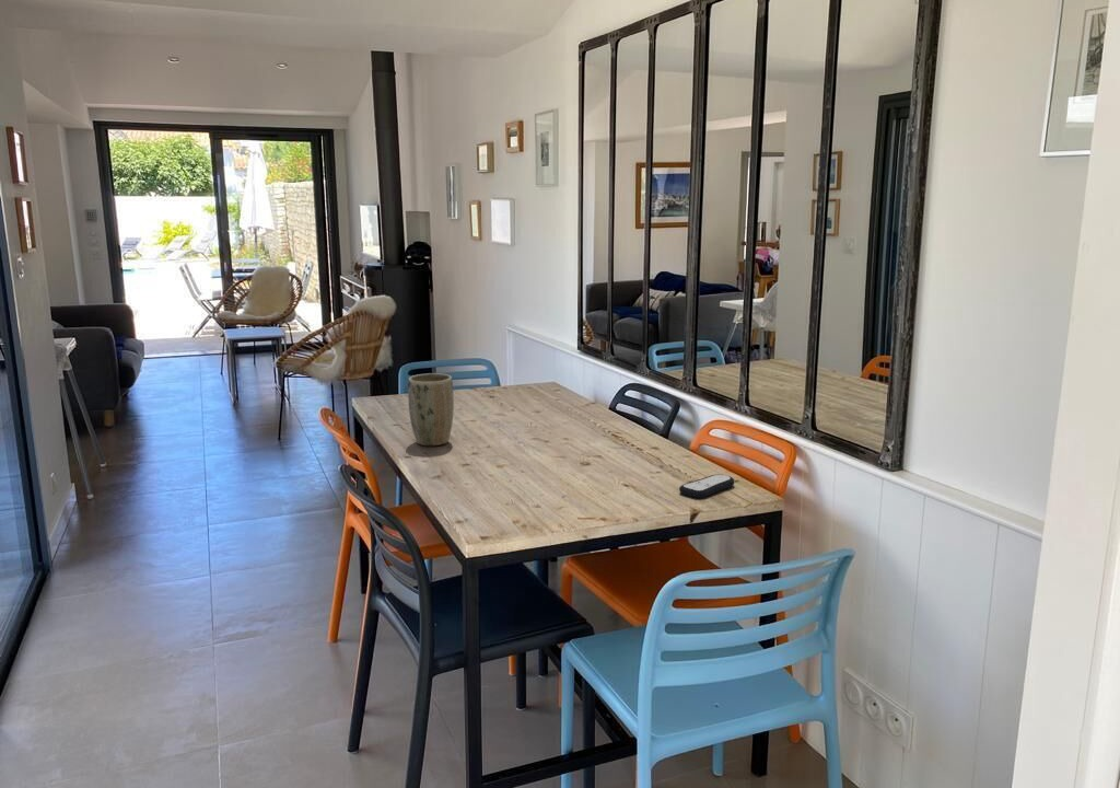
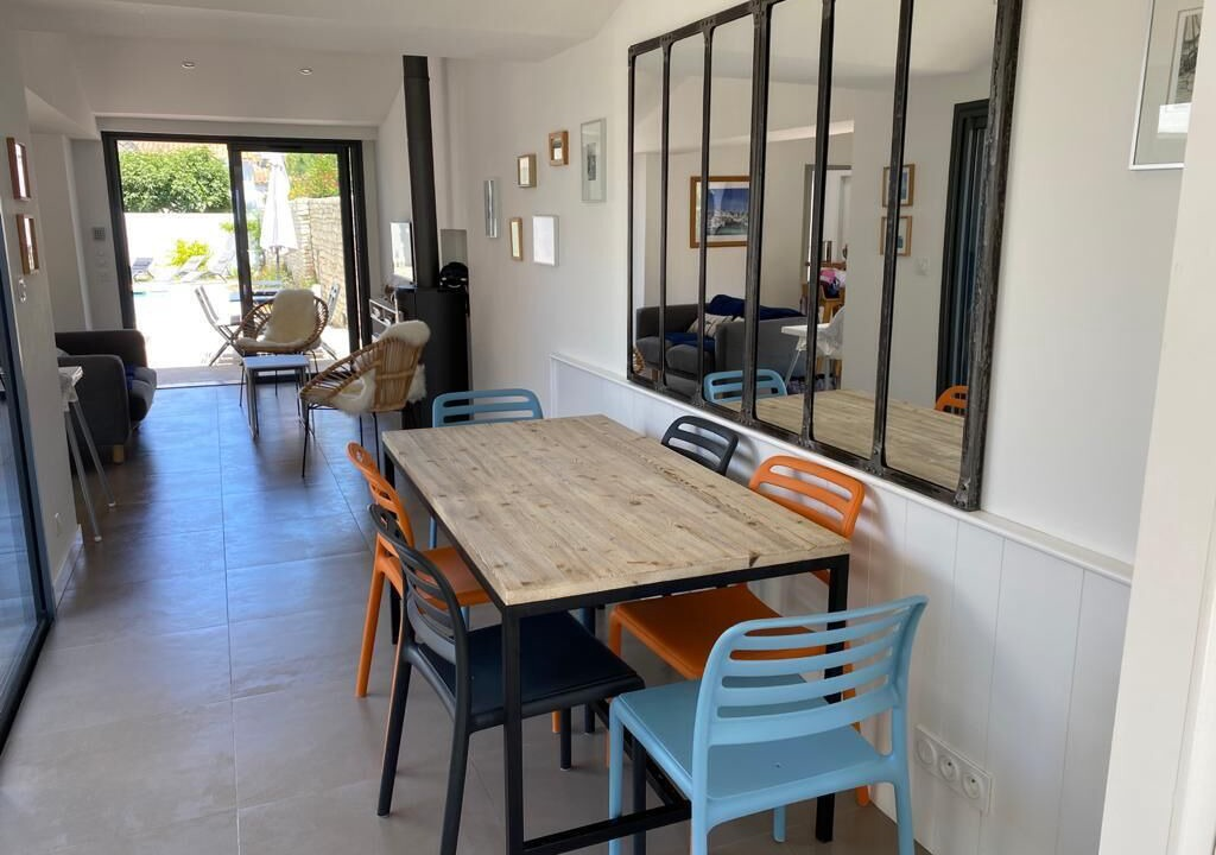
- plant pot (431, 409)
- remote control (708, 485)
